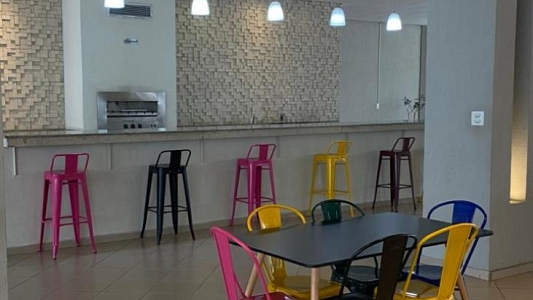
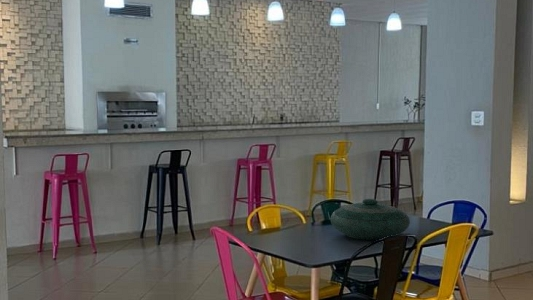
+ decorative bowl (369, 216)
